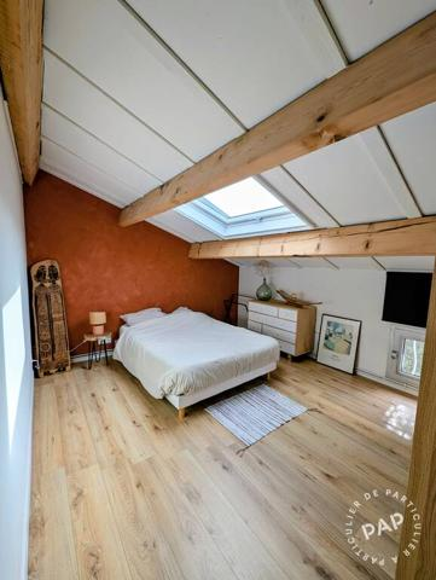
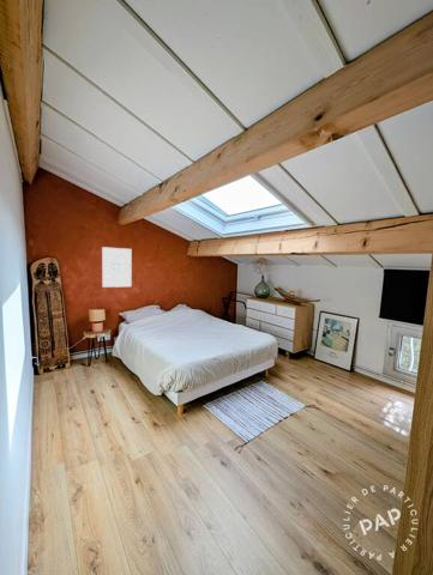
+ wall art (116, 267)
